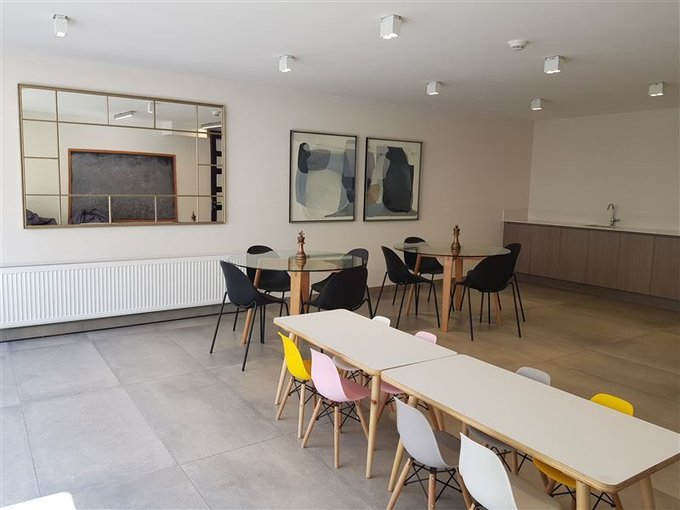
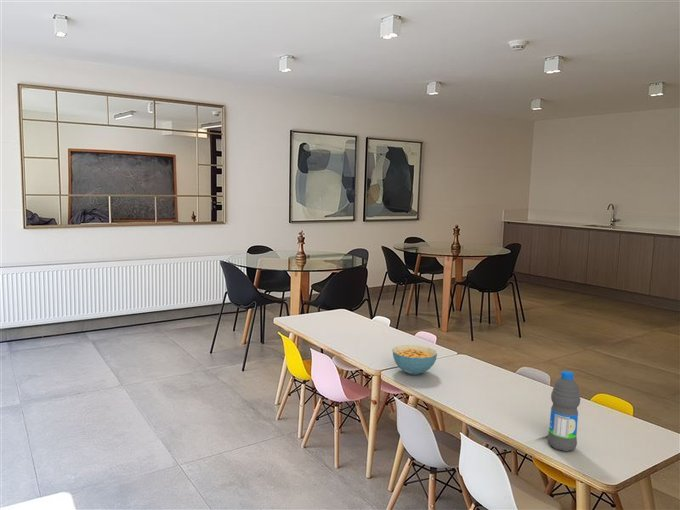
+ cereal bowl (414, 361)
+ water bottle (564, 409)
